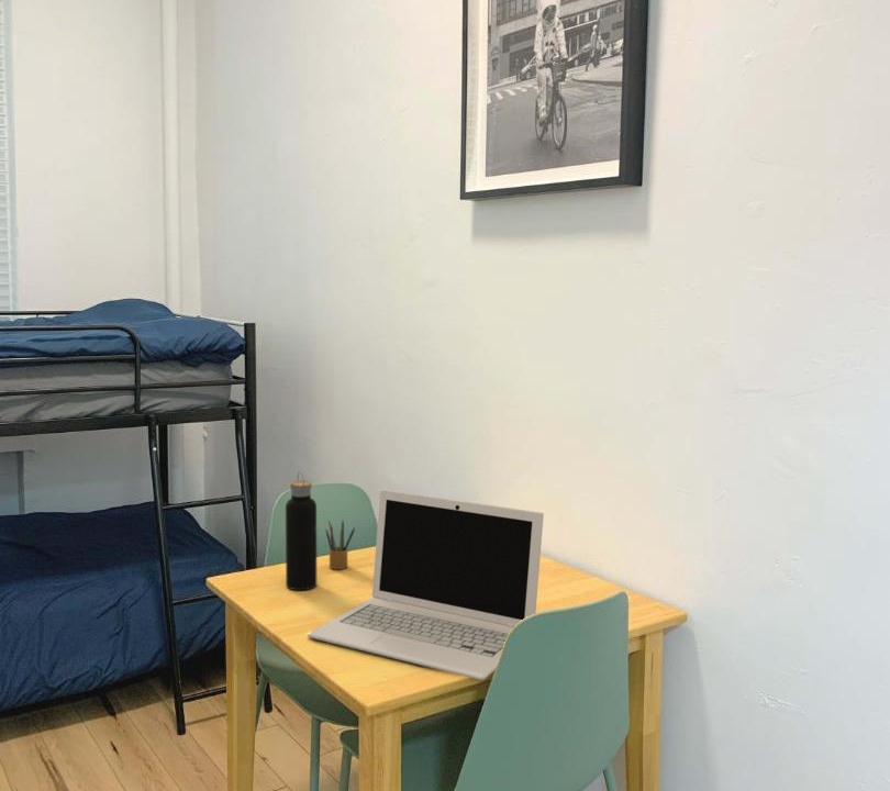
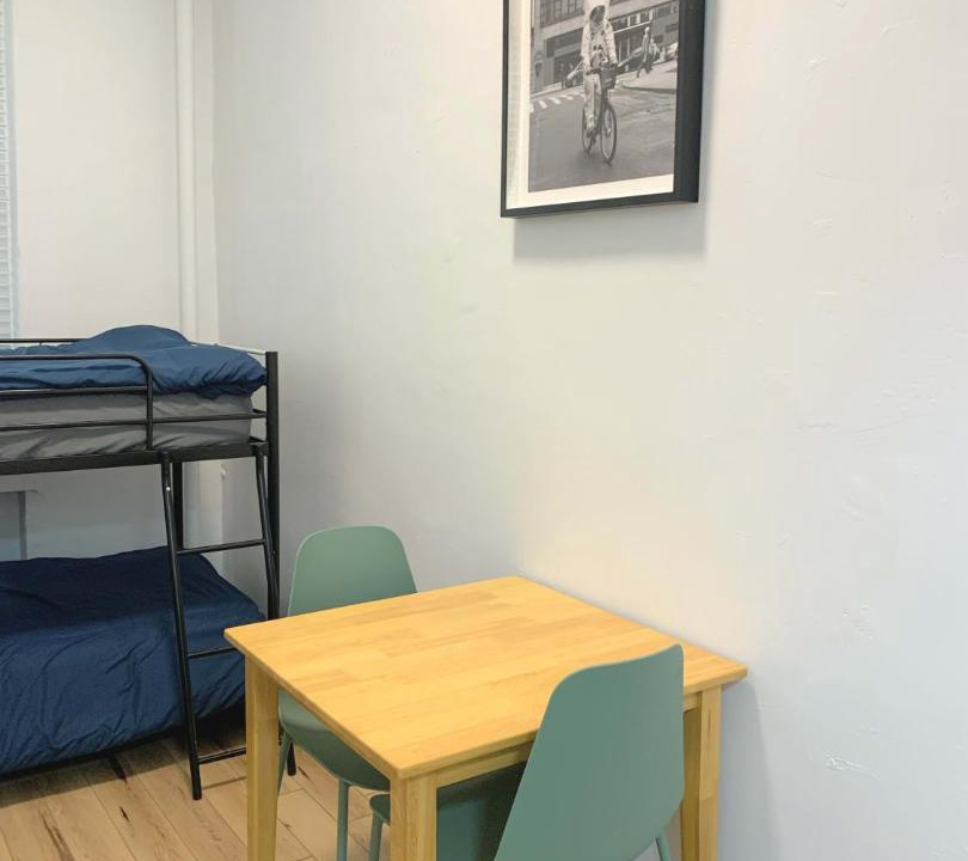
- pencil box (340, 544)
- laptop (426, 575)
- water bottle (301, 528)
